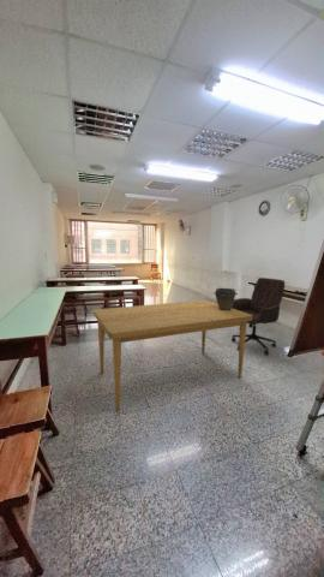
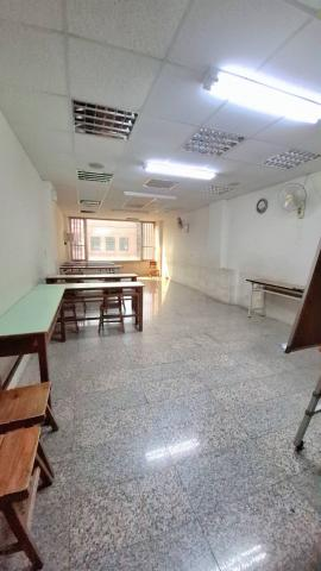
- office chair (256, 313)
- dining table (167, 335)
- vessel (224, 298)
